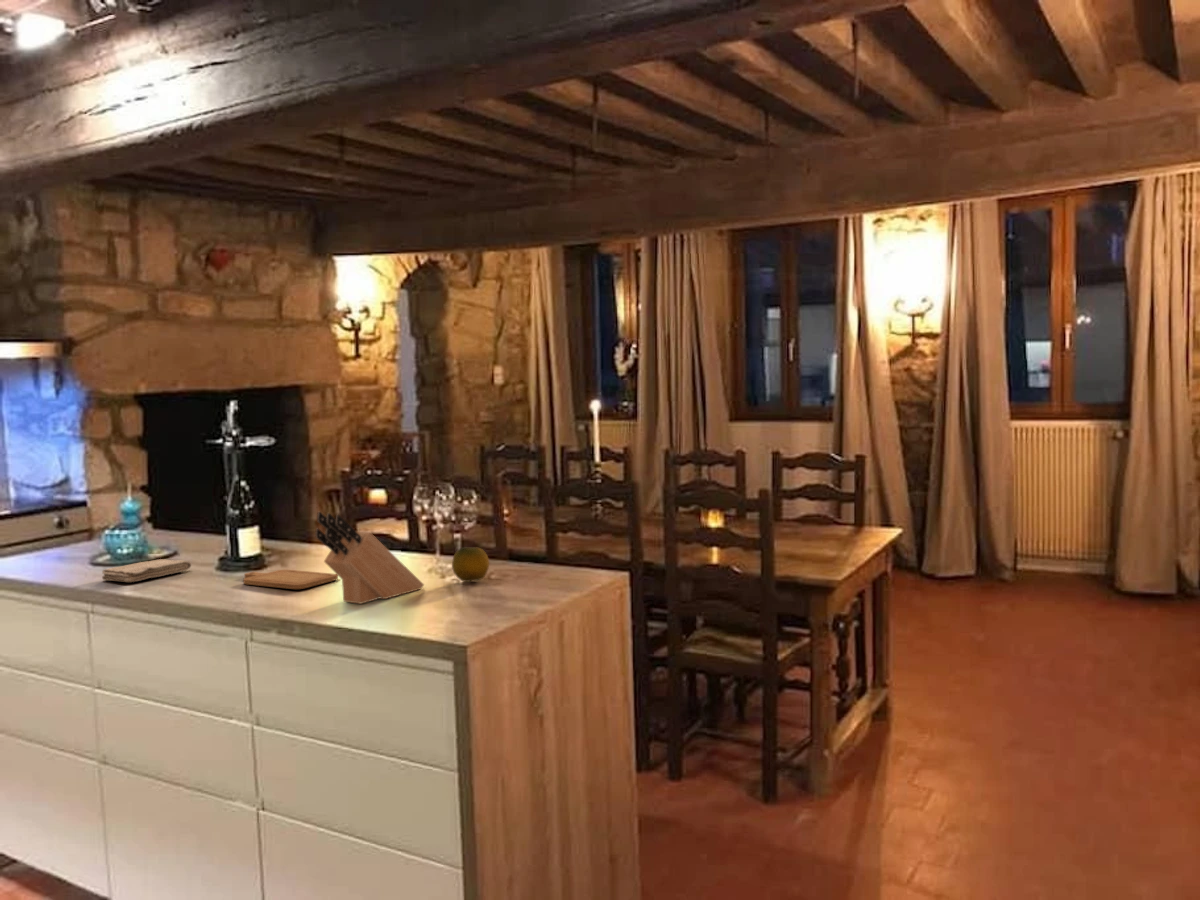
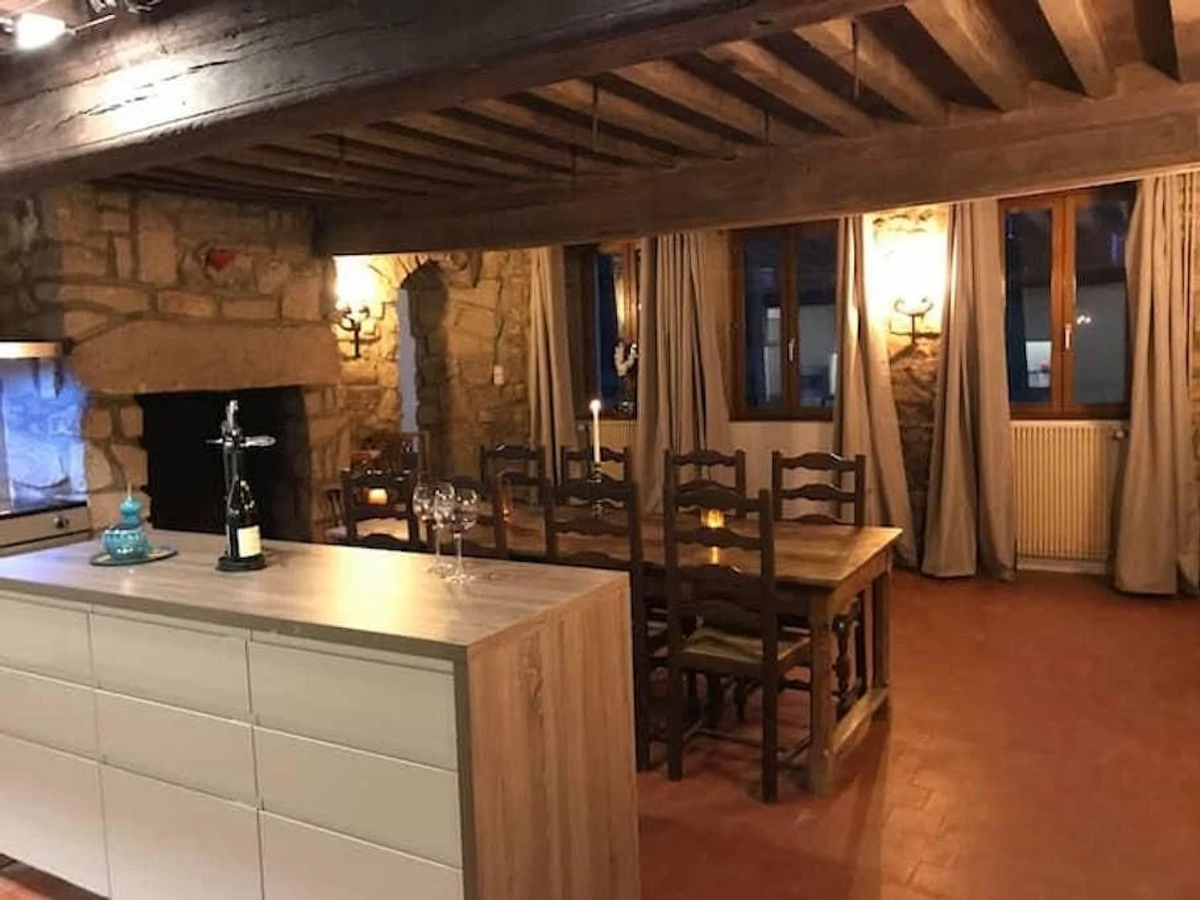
- knife block (367, 552)
- washcloth (145, 569)
- chopping board (283, 578)
- fruit (470, 563)
